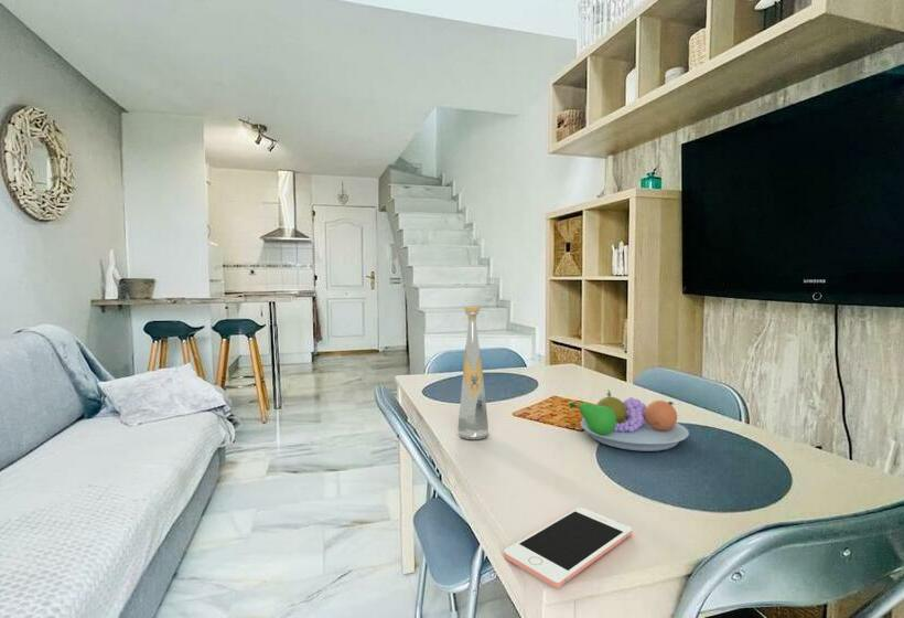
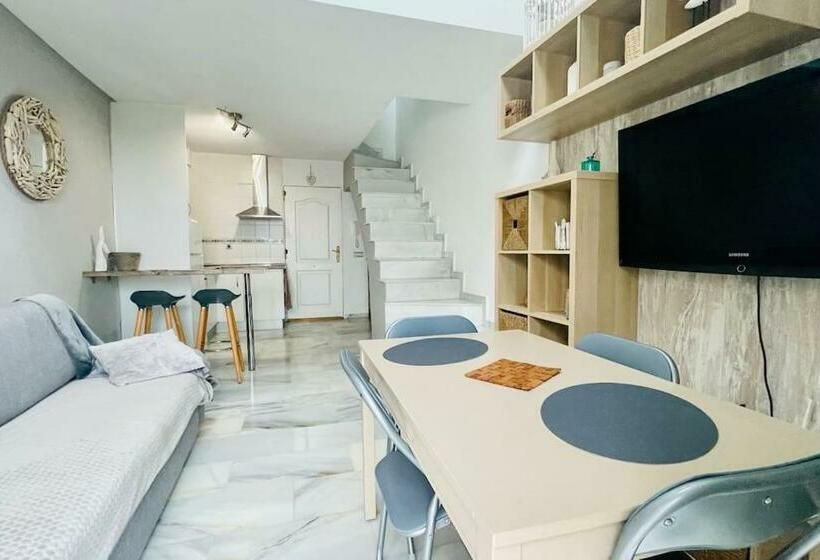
- fruit bowl (627, 416)
- bottle (472, 371)
- cell phone (570, 542)
